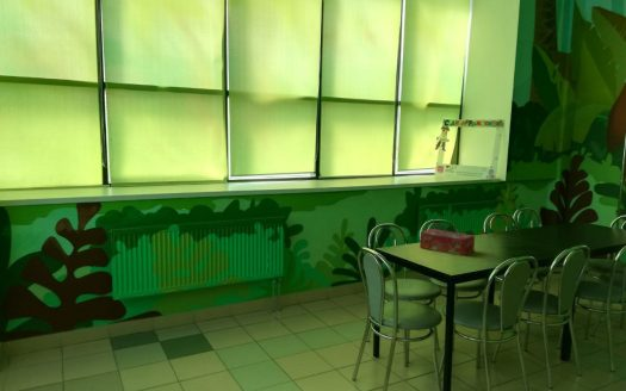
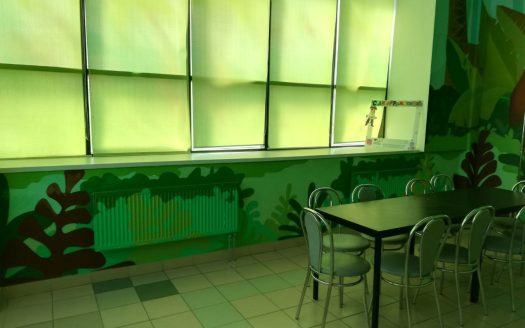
- tissue box (446, 241)
